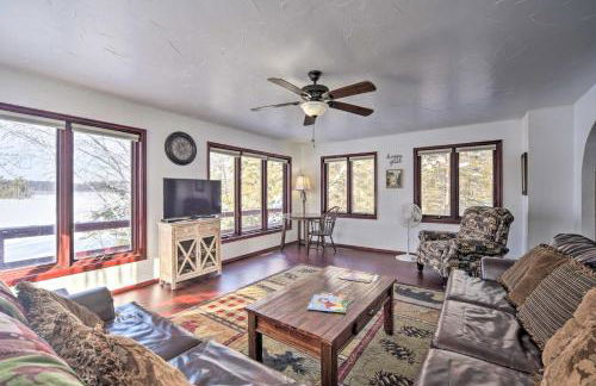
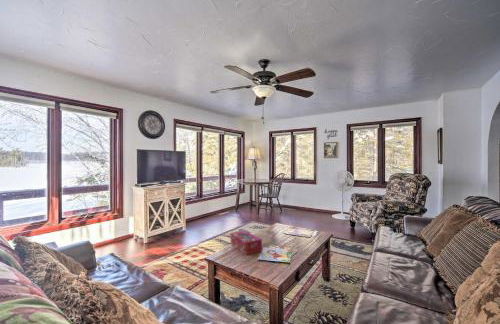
+ tissue box (245, 241)
